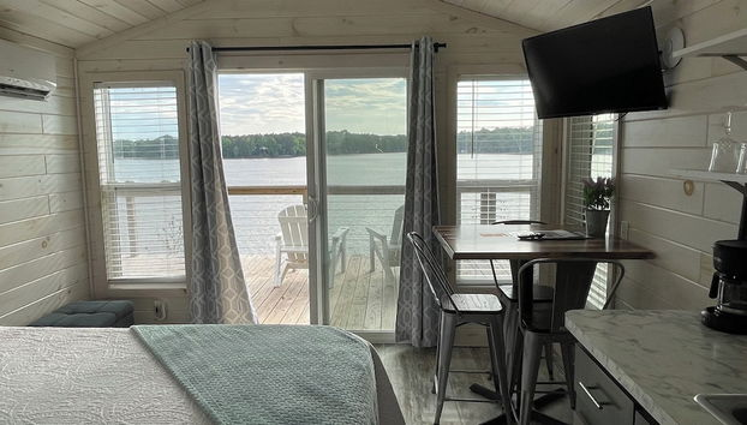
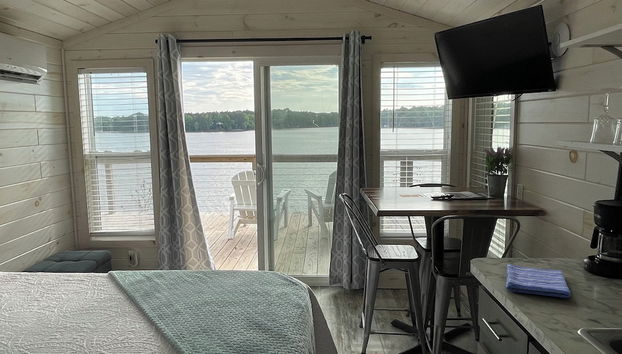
+ dish towel (535, 278)
